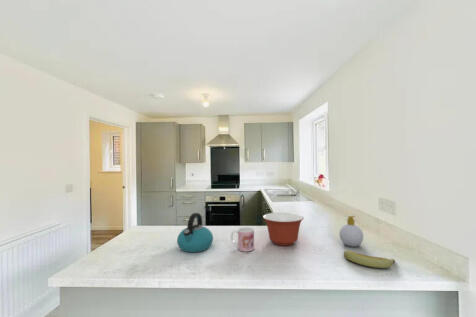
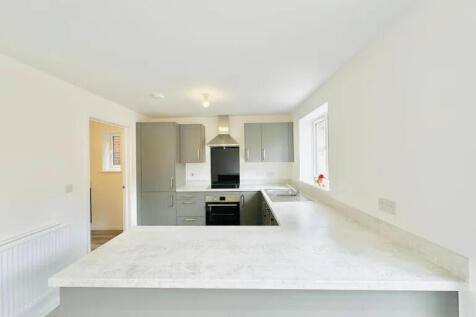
- mug (243, 238)
- soap bottle (351, 230)
- banana (372, 256)
- mixing bowl (283, 229)
- kettle (194, 231)
